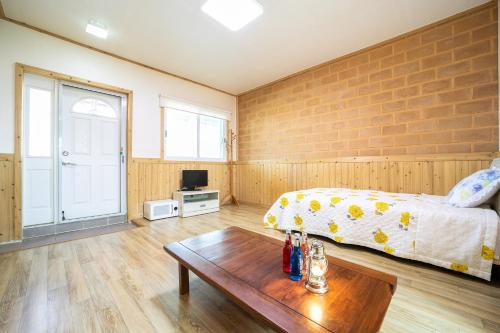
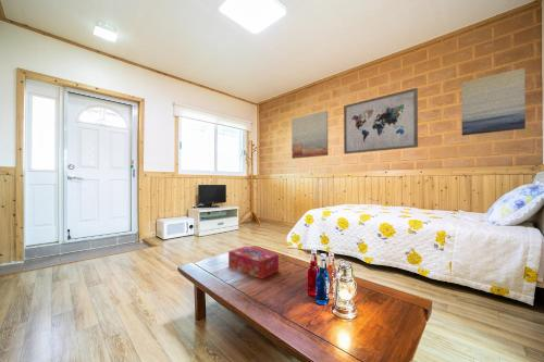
+ tissue box (252, 261)
+ wall art (376, 124)
+ wall art (308, 136)
+ wall art (491, 103)
